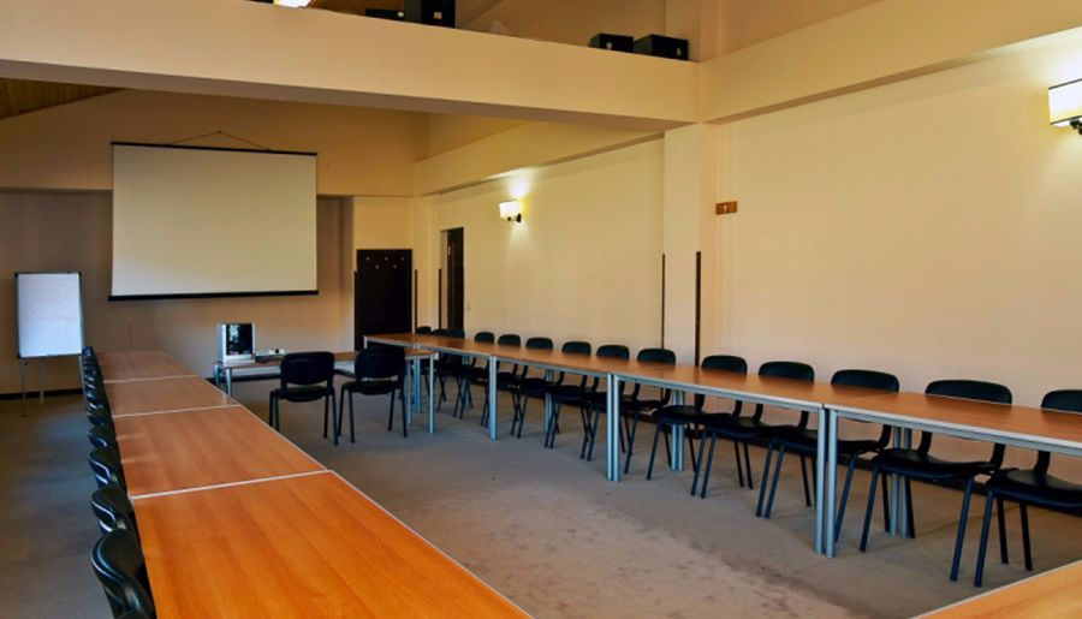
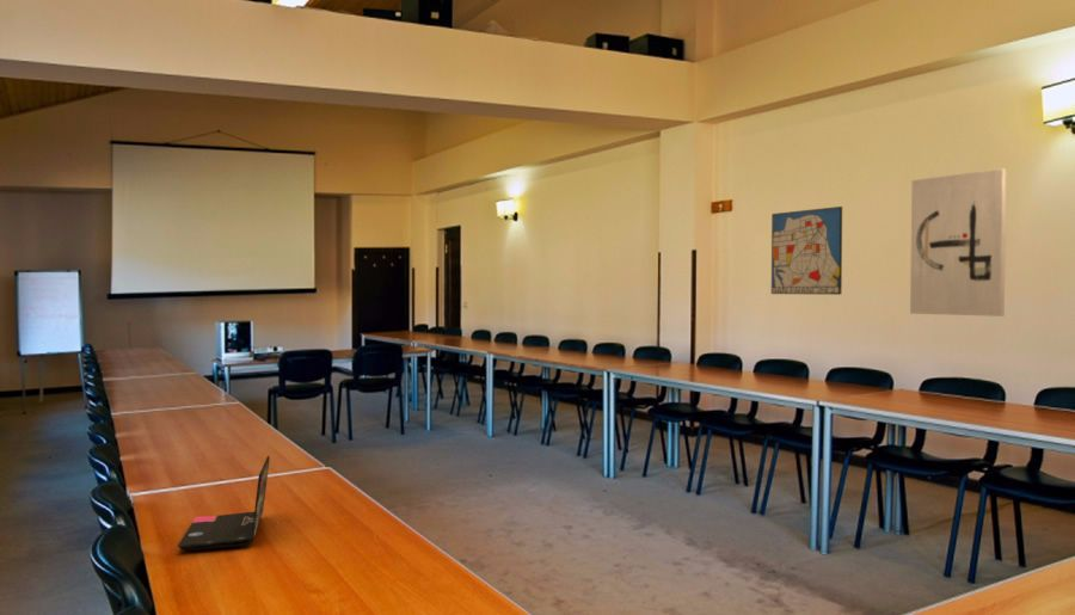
+ laptop (231, 513)
+ wall art (805, 252)
+ wall art (956, 245)
